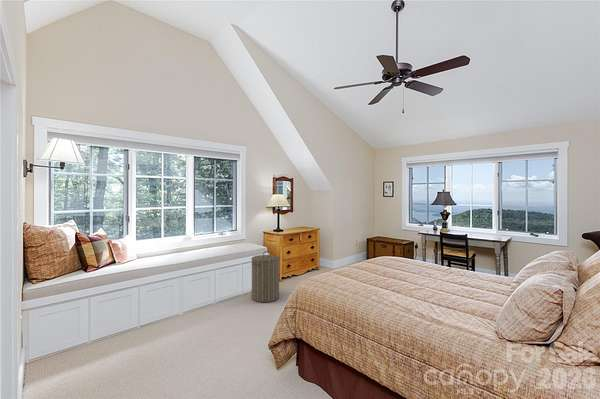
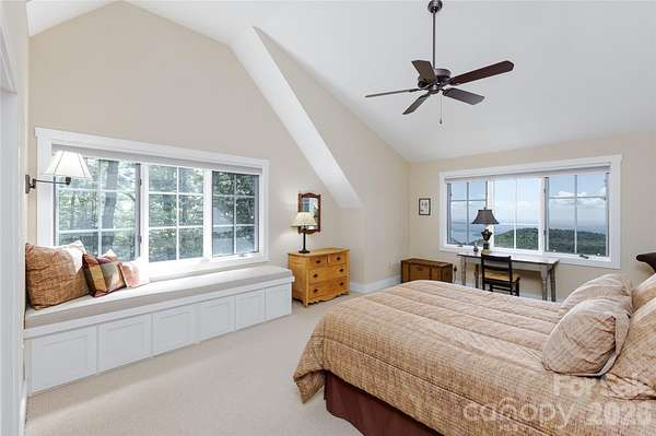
- laundry hamper (265, 274)
